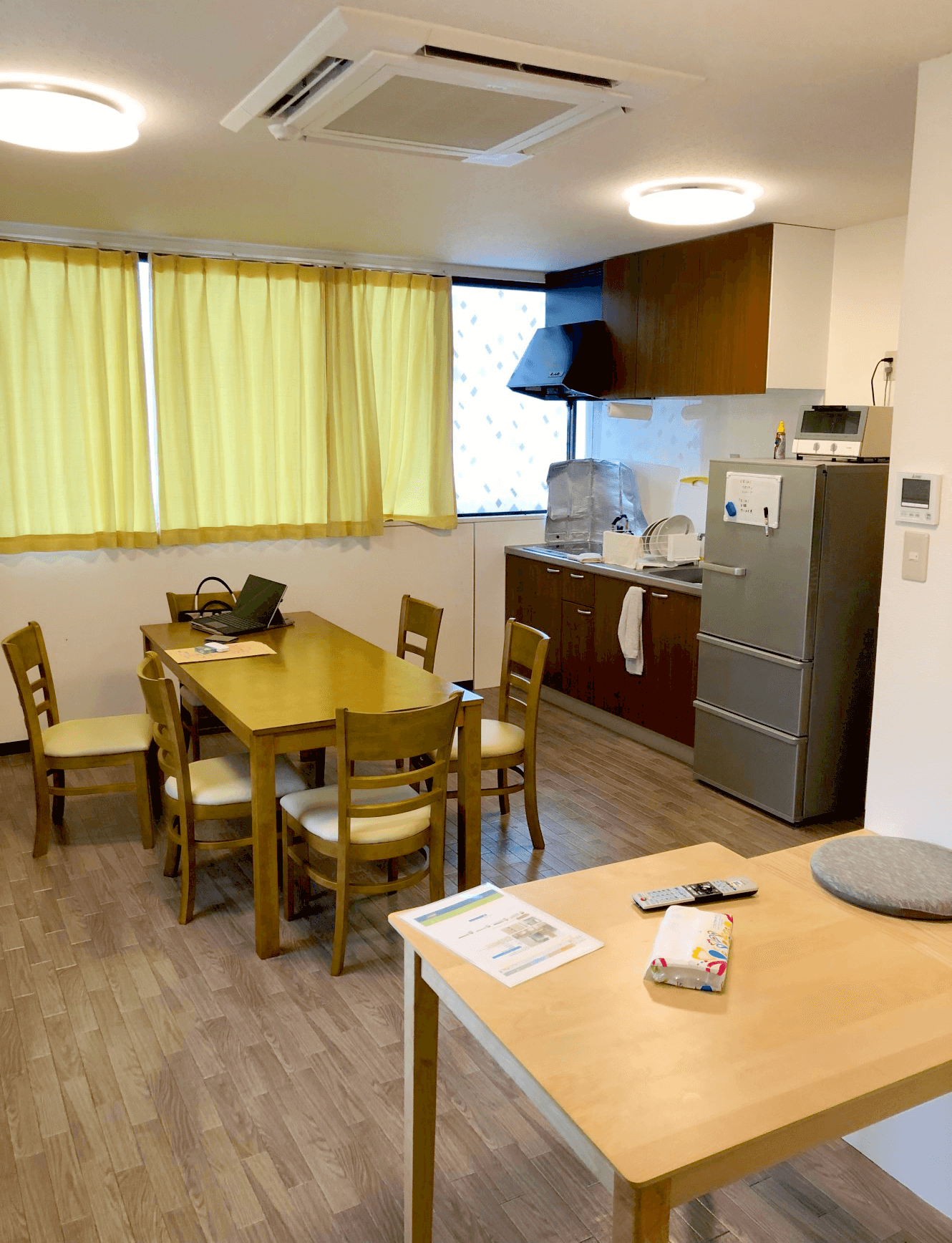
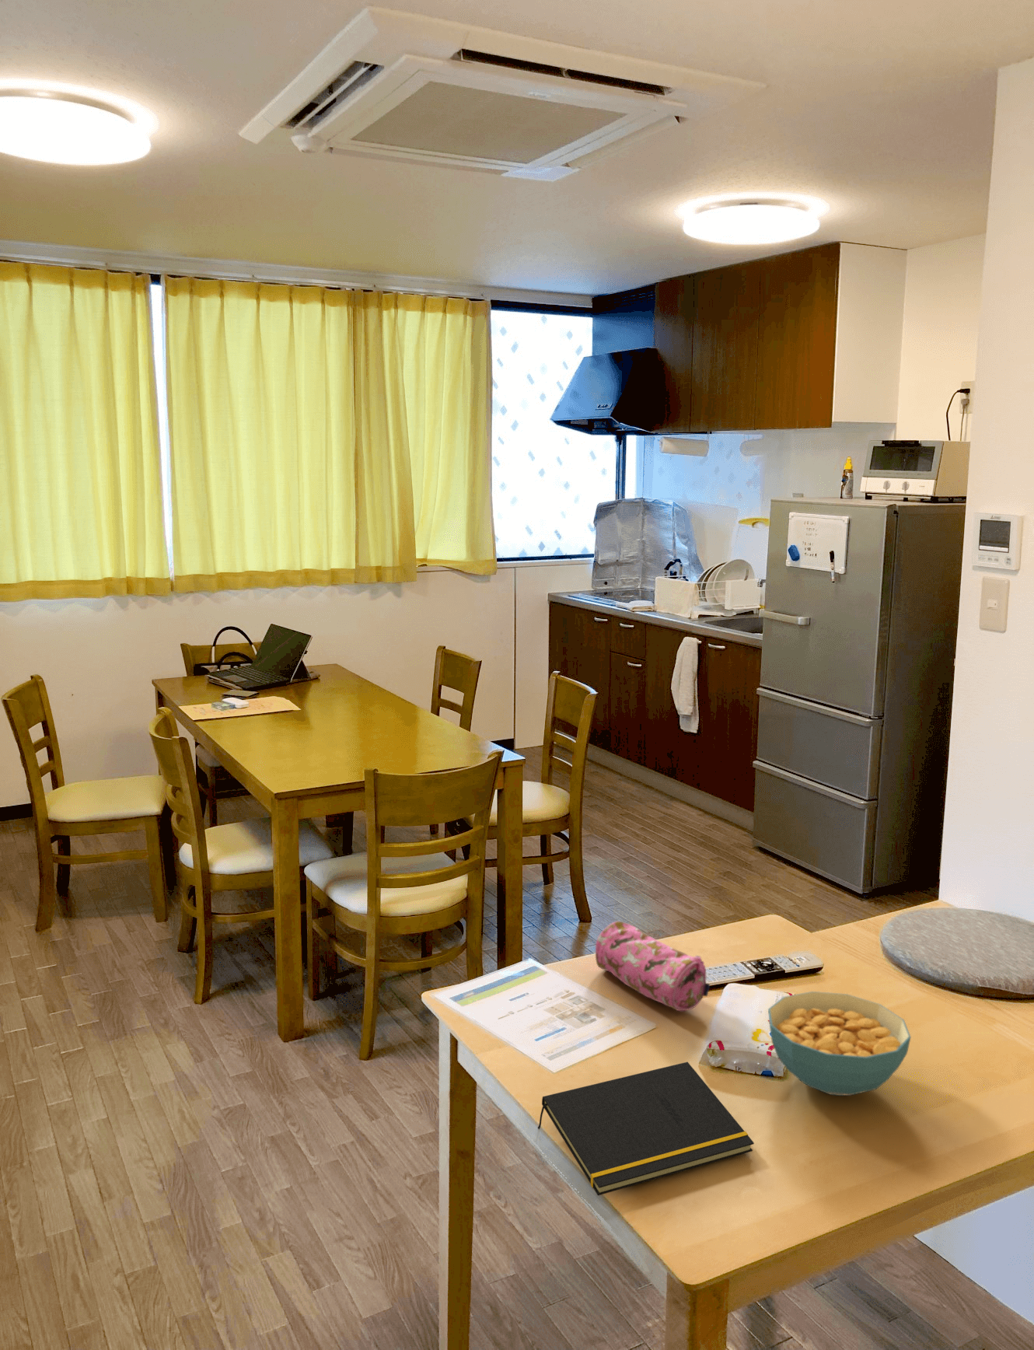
+ notepad (646, 1123)
+ cereal bowl (835, 1053)
+ pencil case (650, 963)
